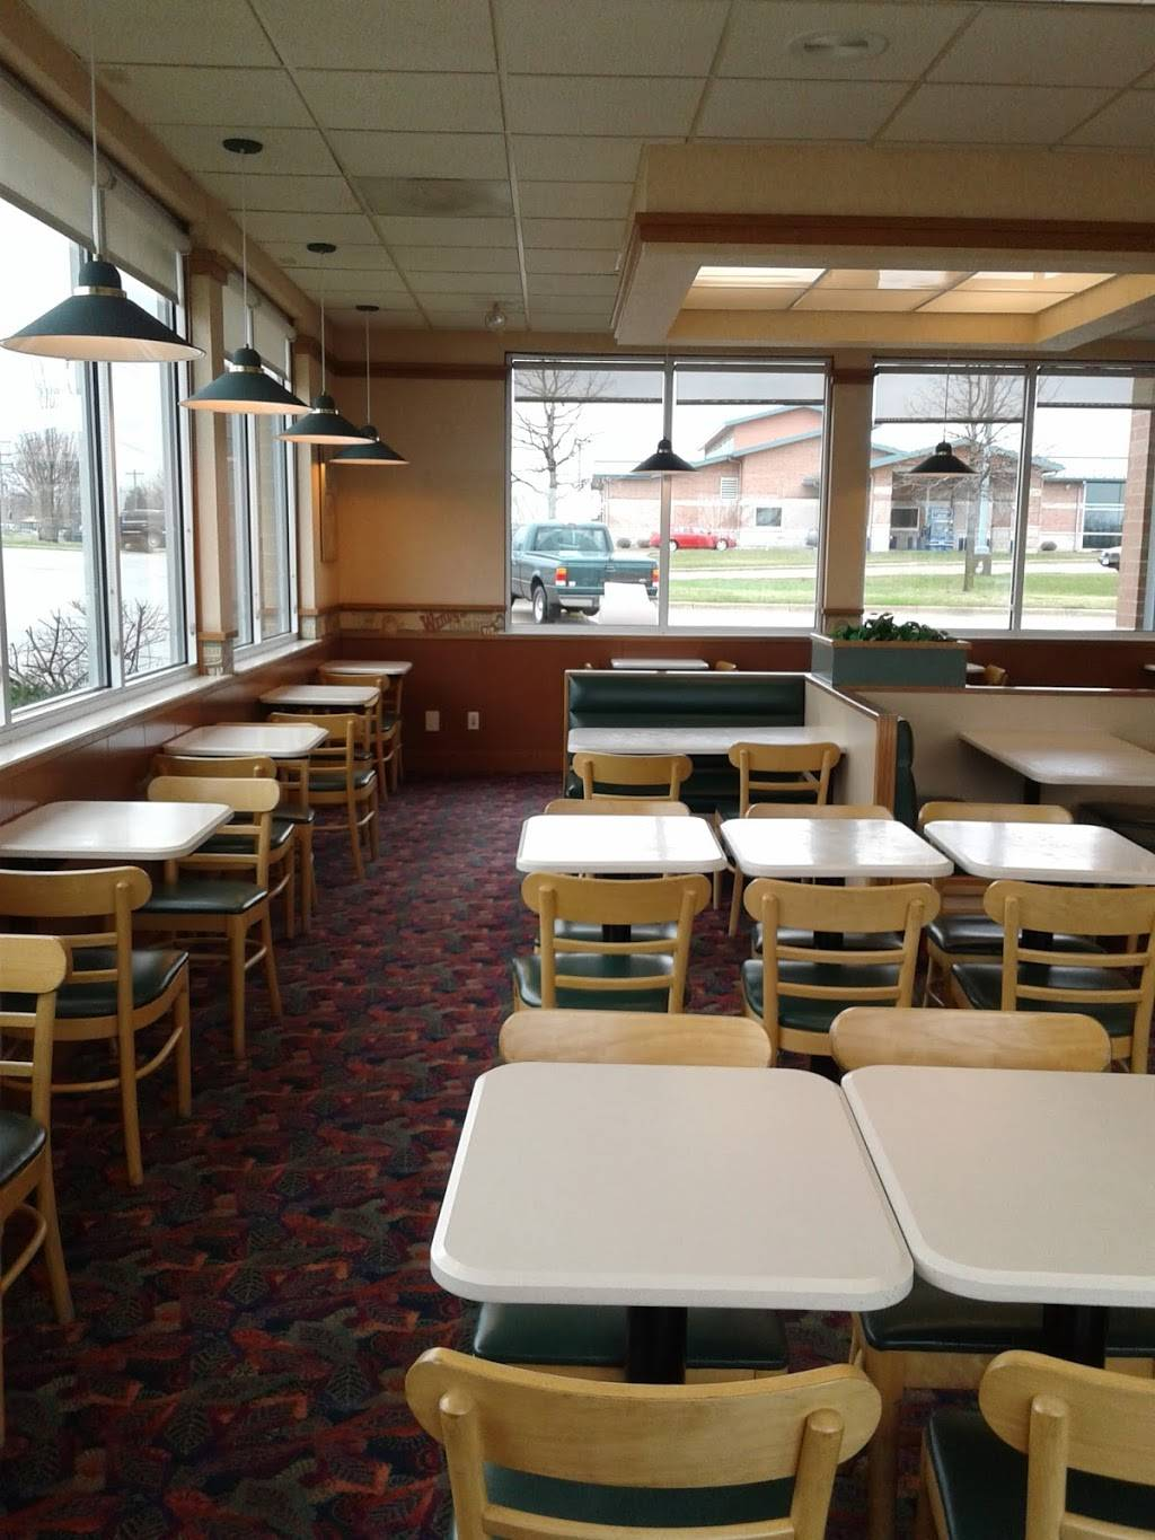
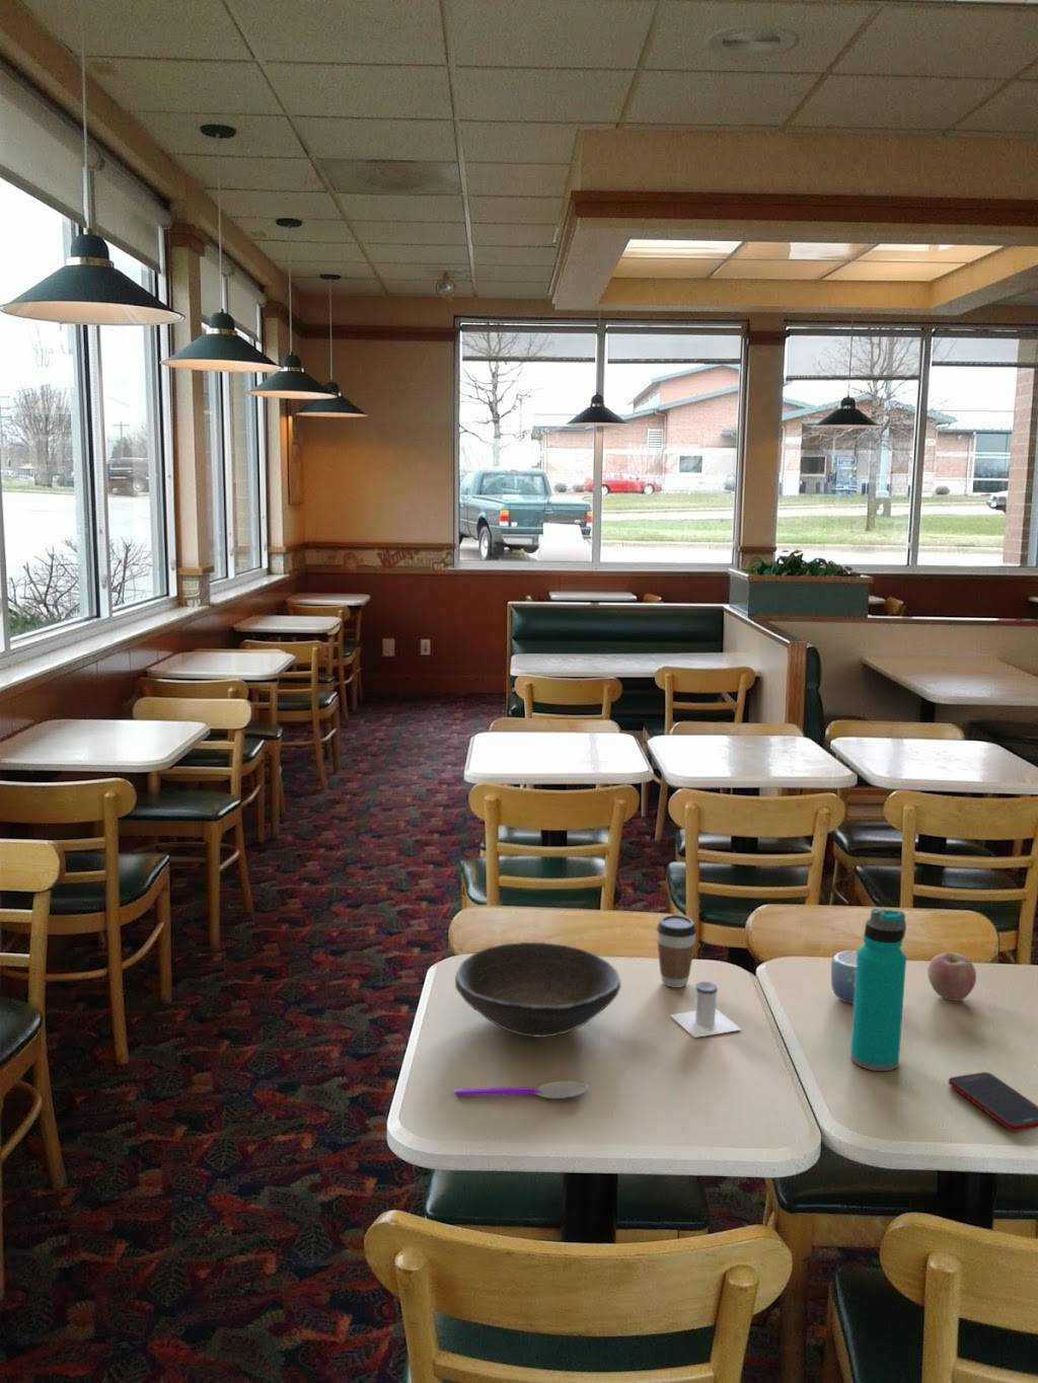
+ spoon (521, 1090)
+ water bottle (879, 986)
+ coffee cup (675, 951)
+ bowl (536, 997)
+ salt shaker (705, 1004)
+ cell phone (1000, 1101)
+ mug (855, 978)
+ apple (952, 976)
